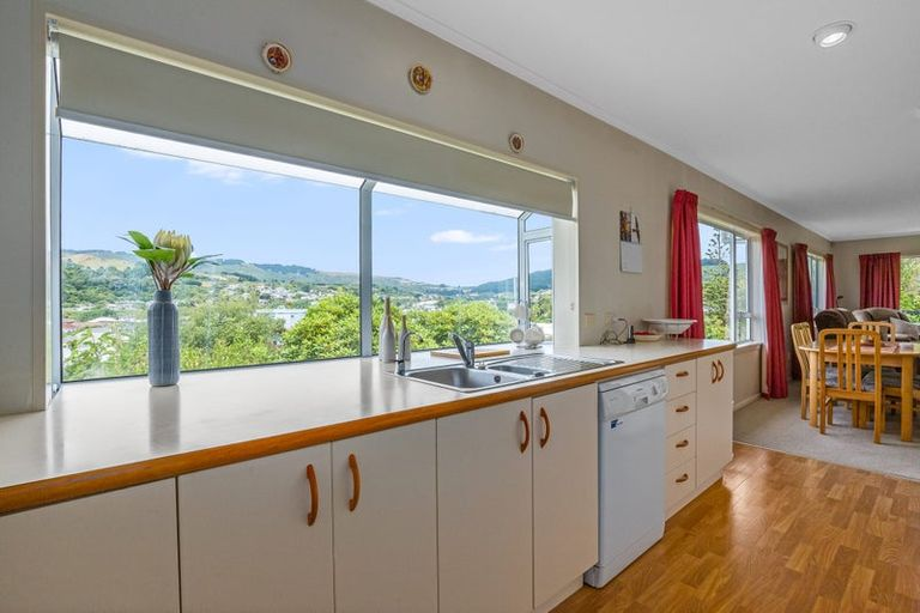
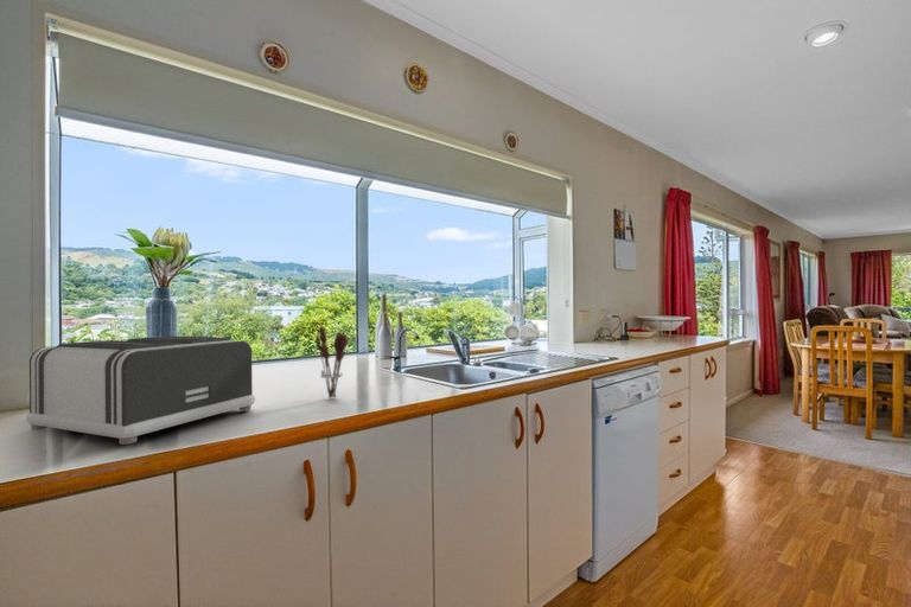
+ utensil holder (327, 362)
+ toaster (145, 378)
